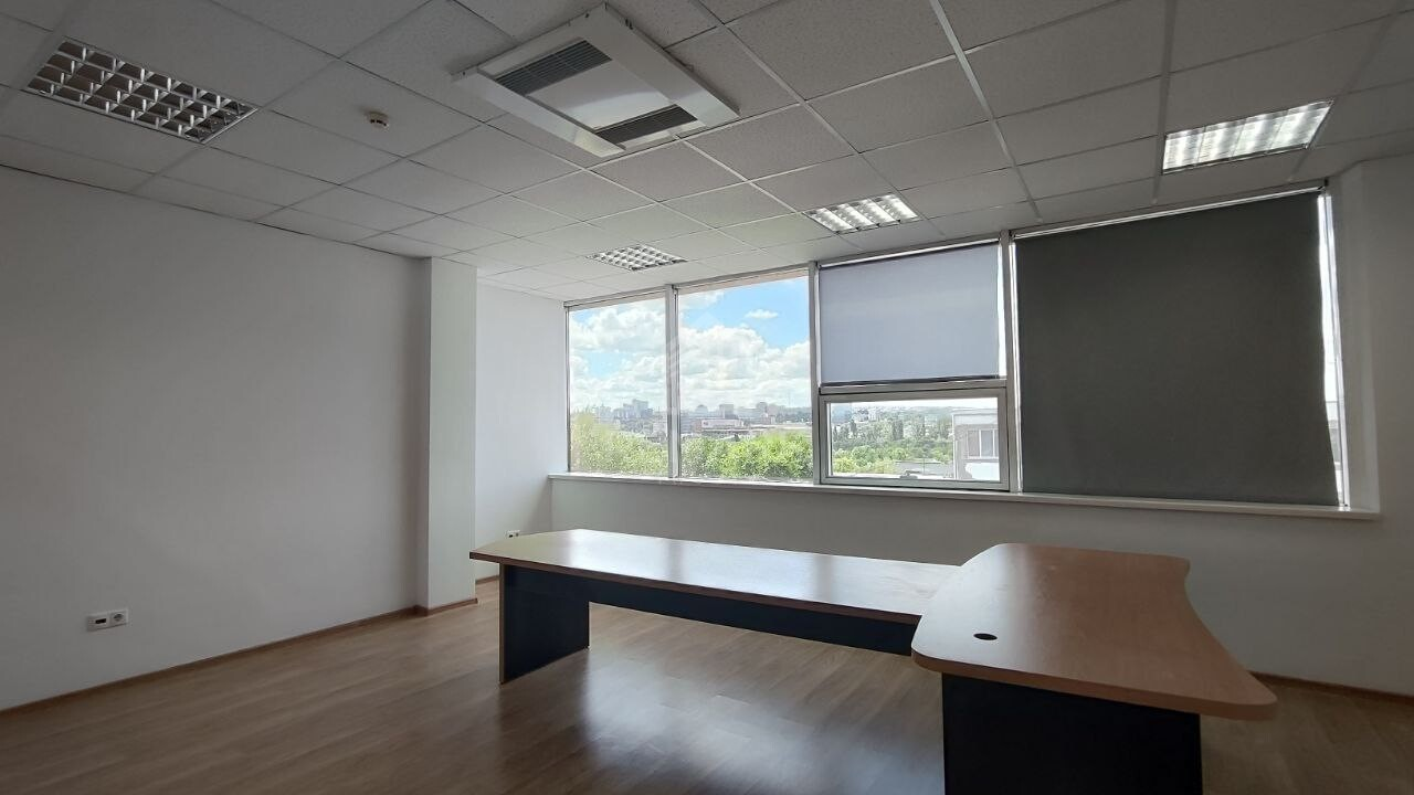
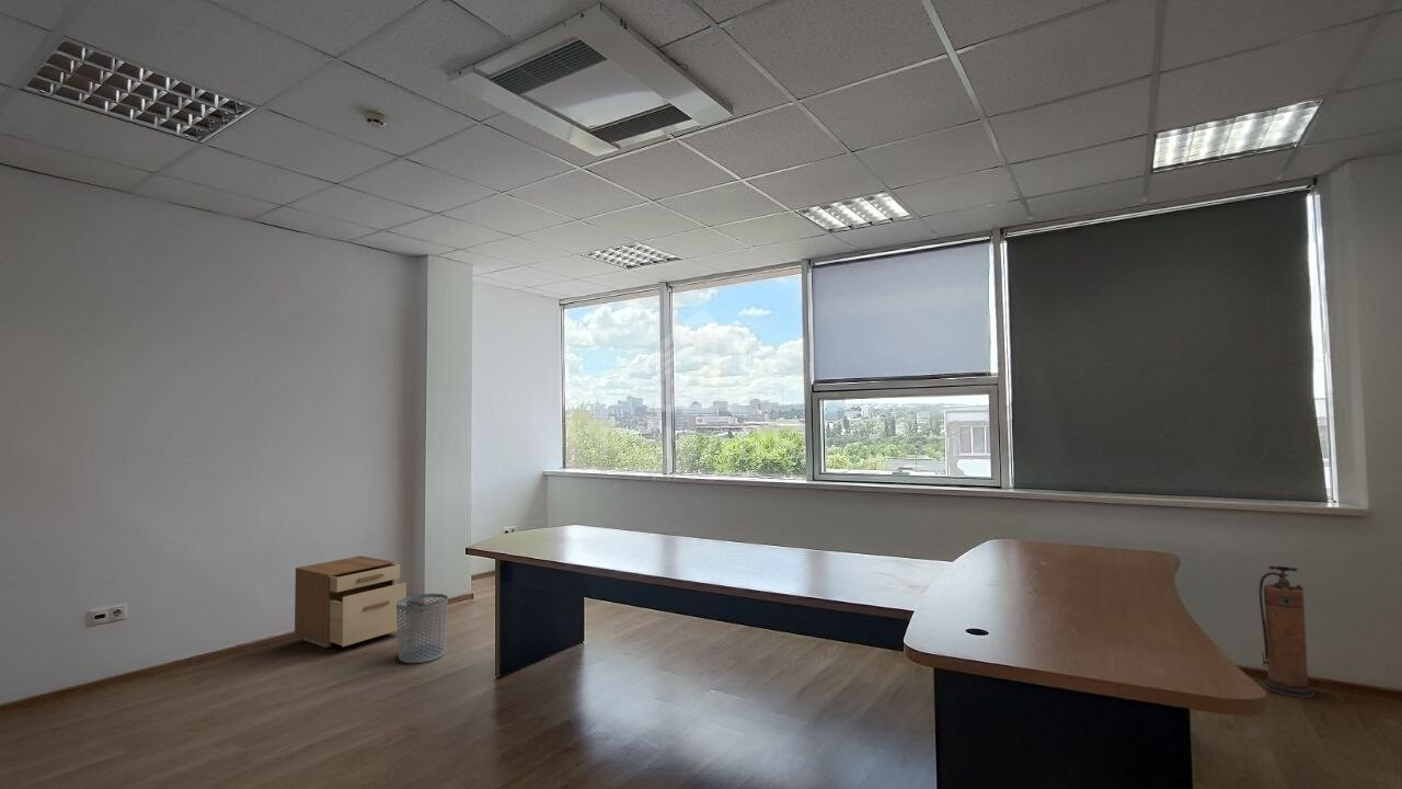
+ filing cabinet (352, 601)
+ fire extinguisher (1285, 627)
+ waste bin (422, 628)
